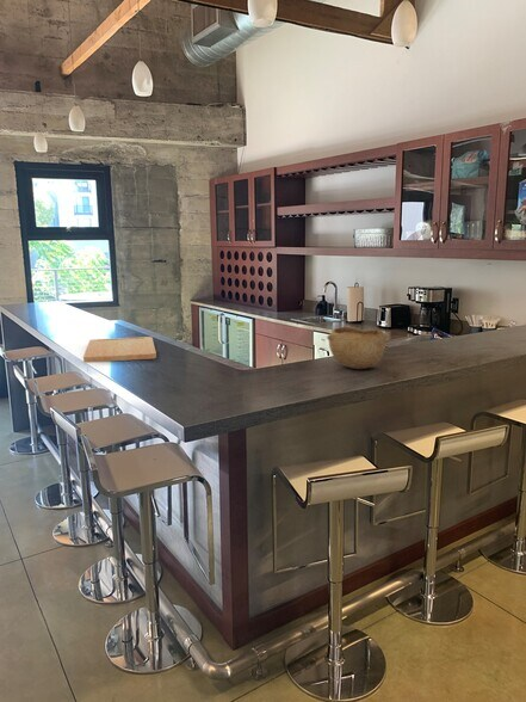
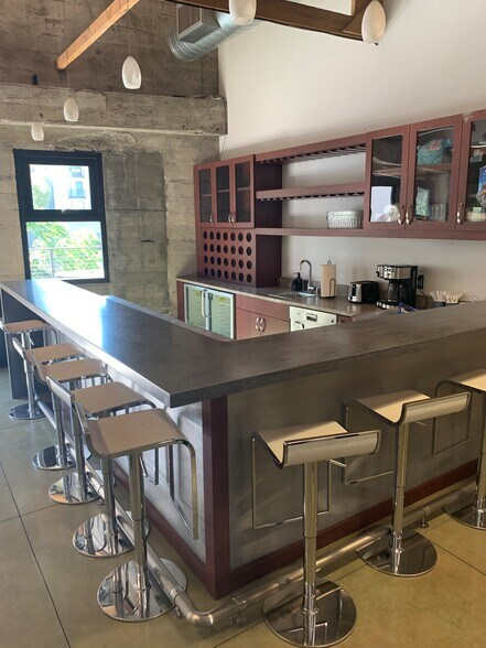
- cutting board (120, 347)
- bowl (355, 349)
